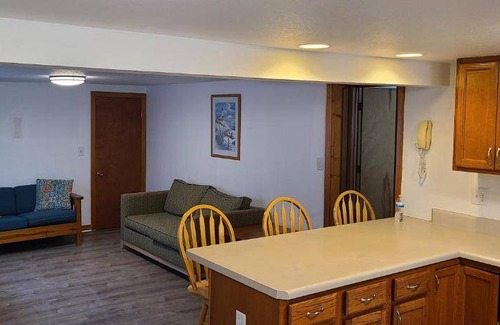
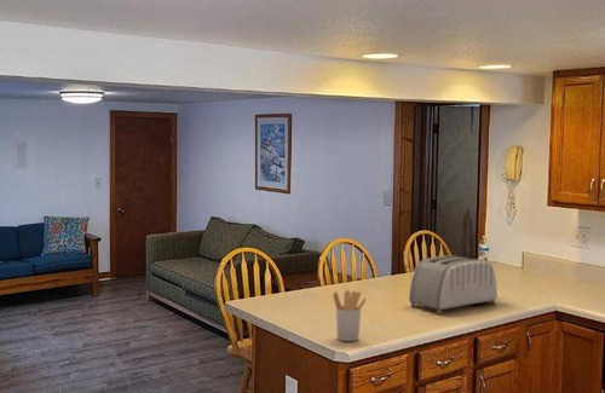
+ utensil holder (348, 314)
+ toaster (455, 281)
